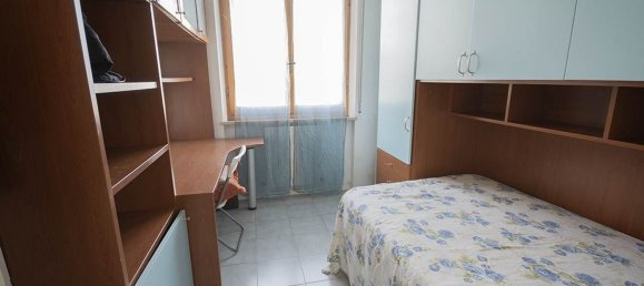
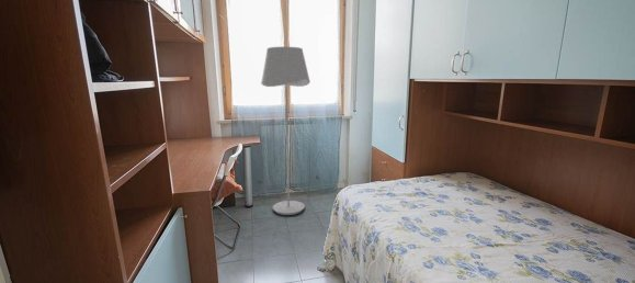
+ floor lamp (286, 133)
